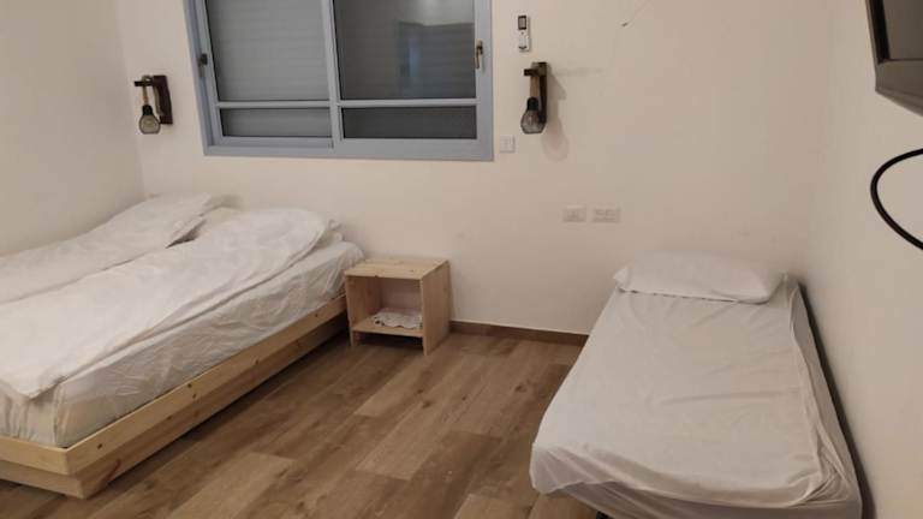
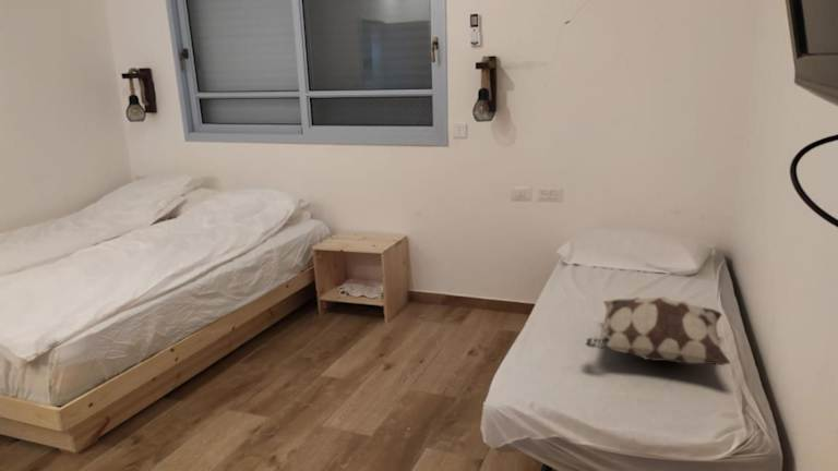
+ decorative pillow (657, 328)
